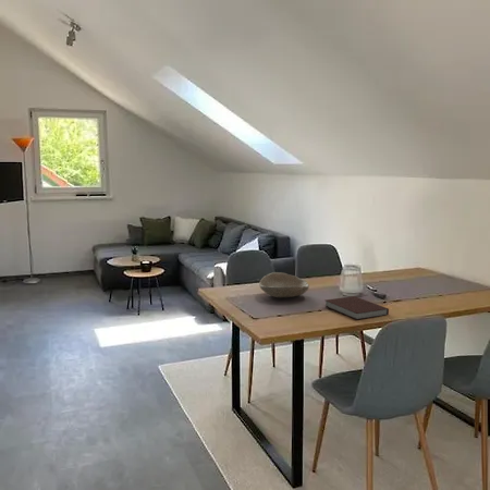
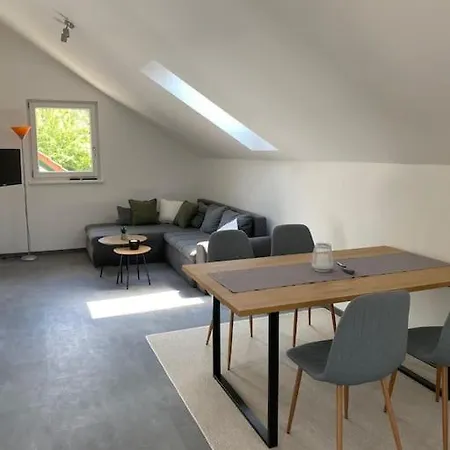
- bowl (283, 286)
- notebook (355, 307)
